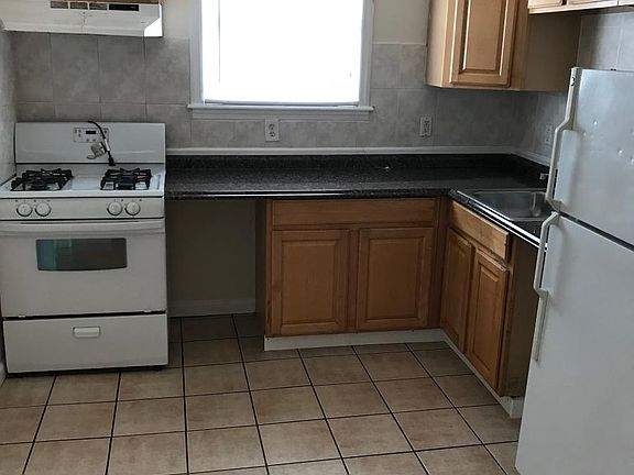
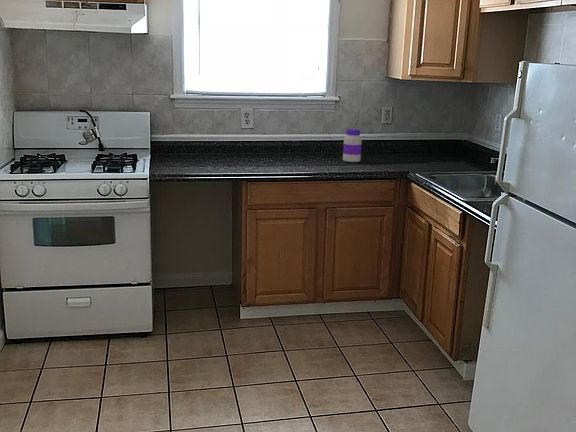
+ jar (352, 145)
